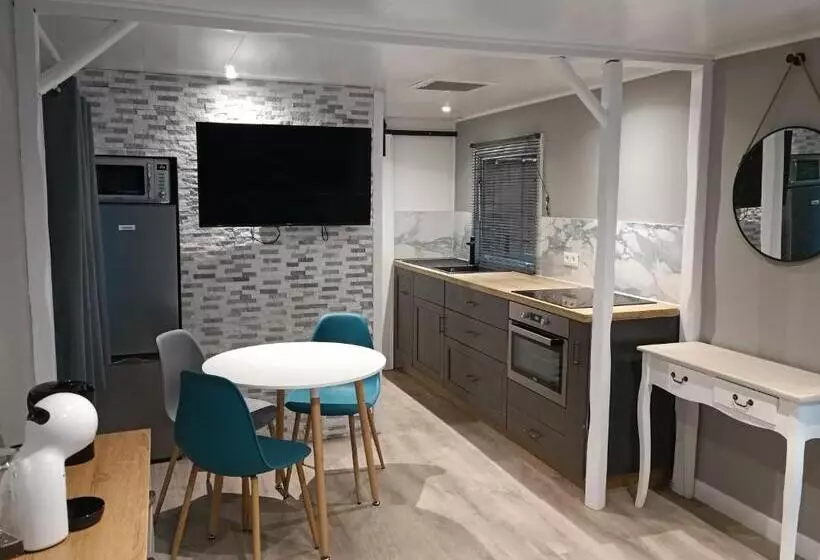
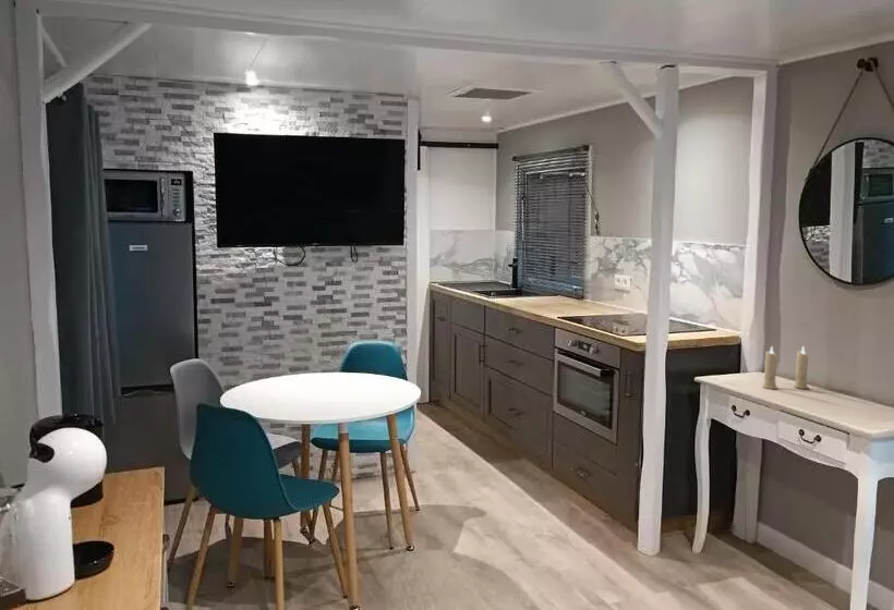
+ candle (796, 366)
